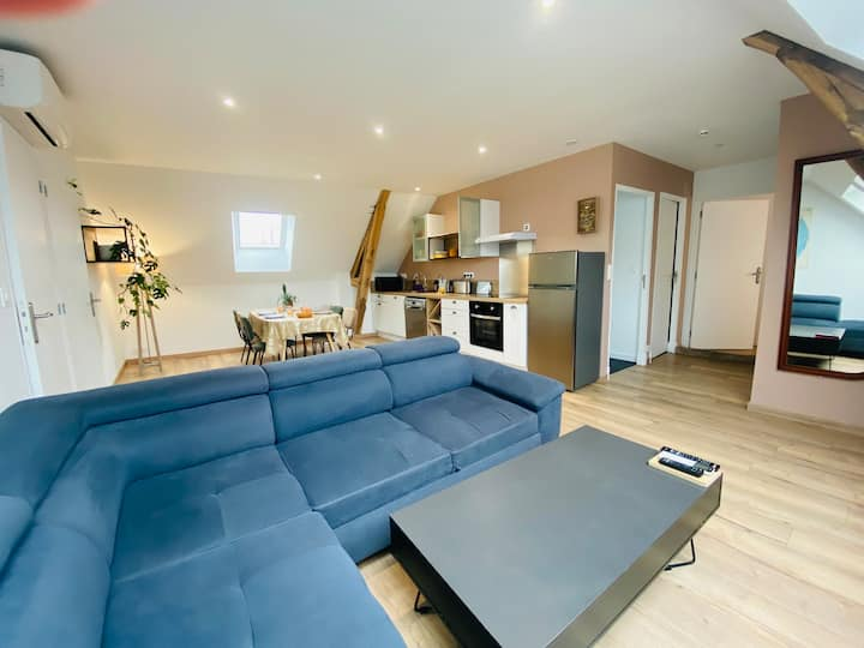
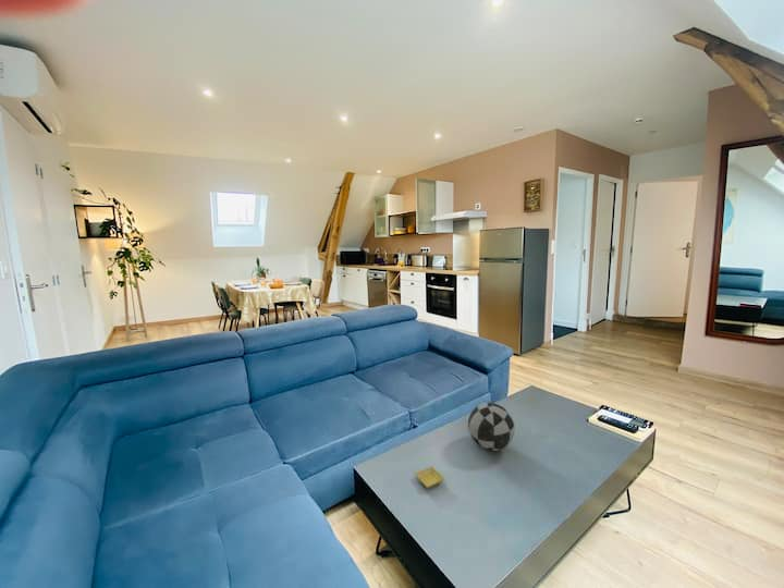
+ saucer (429, 478)
+ decorative ball (490, 426)
